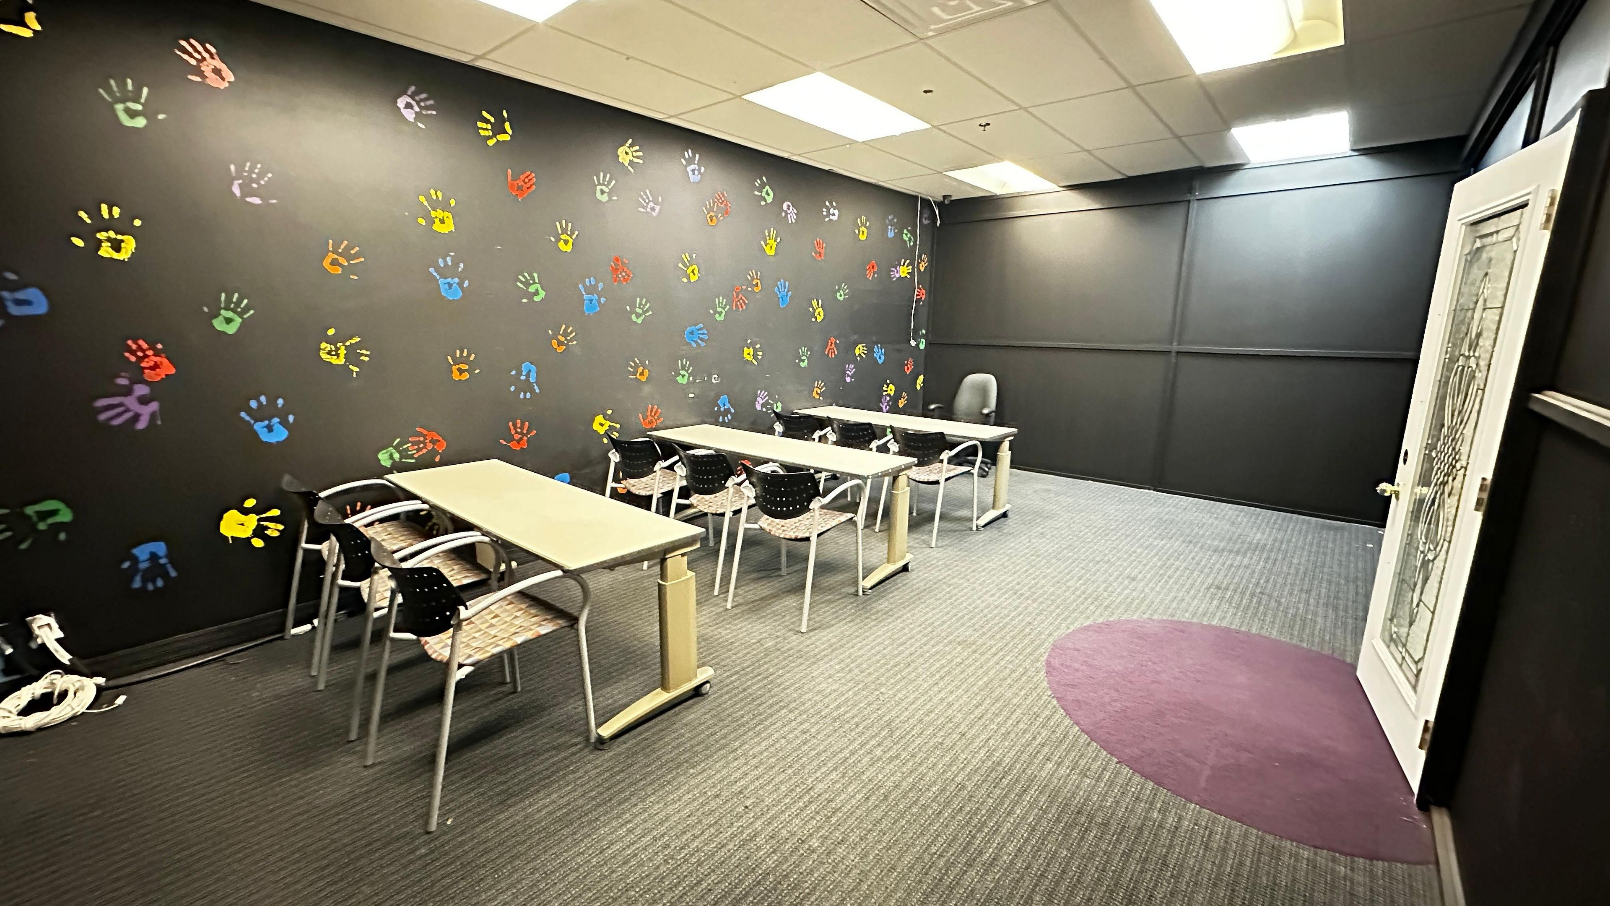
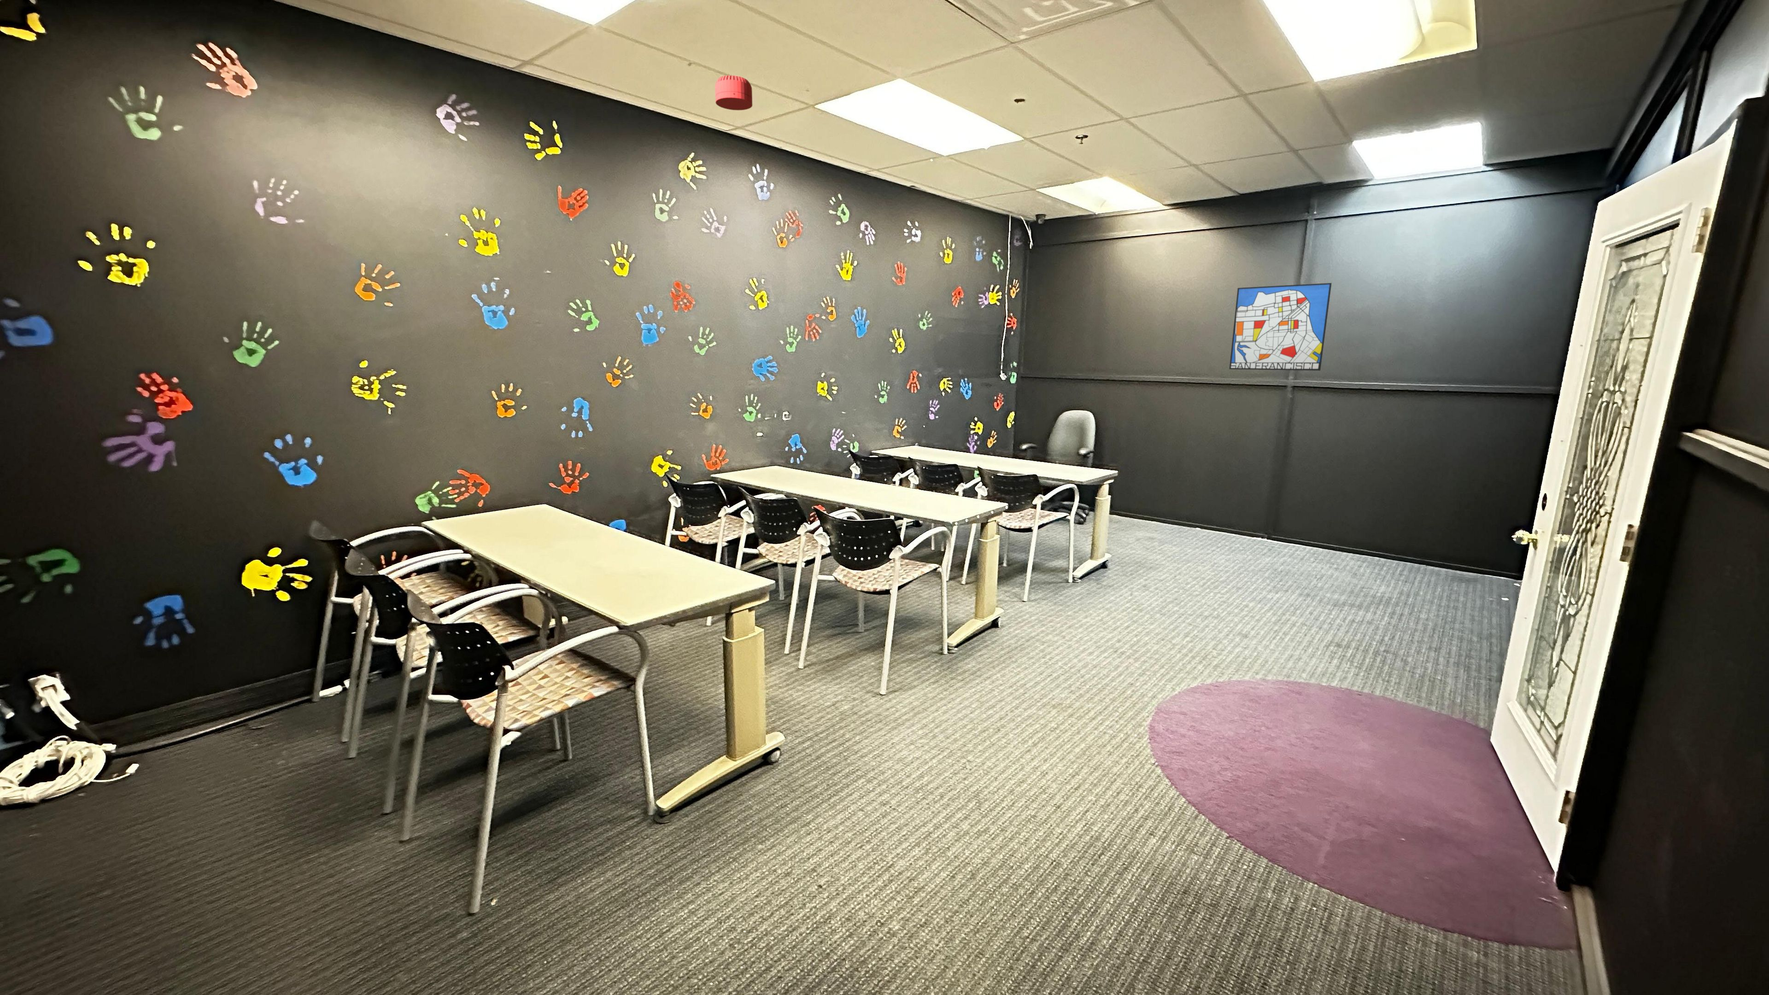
+ smoke detector (734, 92)
+ wall art (1278, 328)
